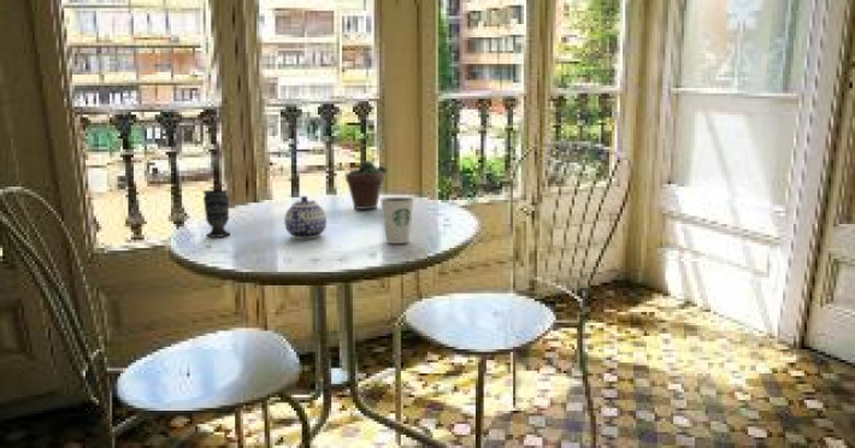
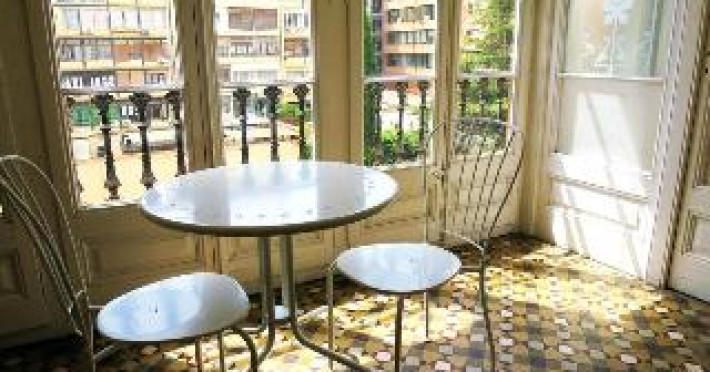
- teapot (305, 216)
- cup (217, 212)
- succulent plant (364, 176)
- dixie cup (397, 220)
